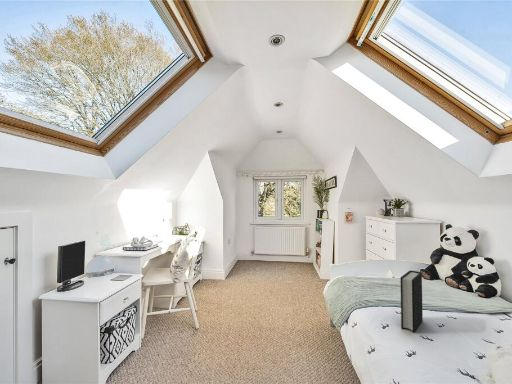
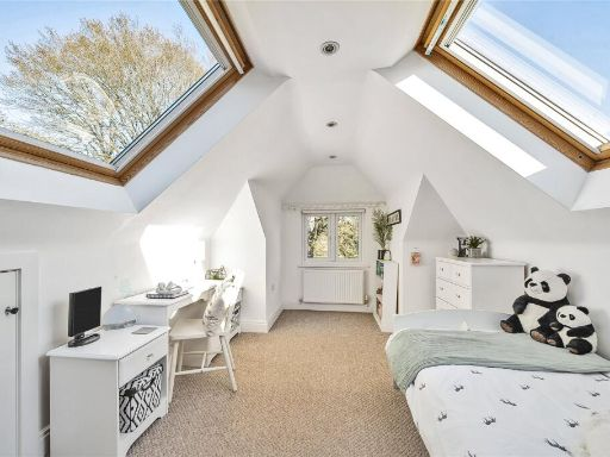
- book (412, 299)
